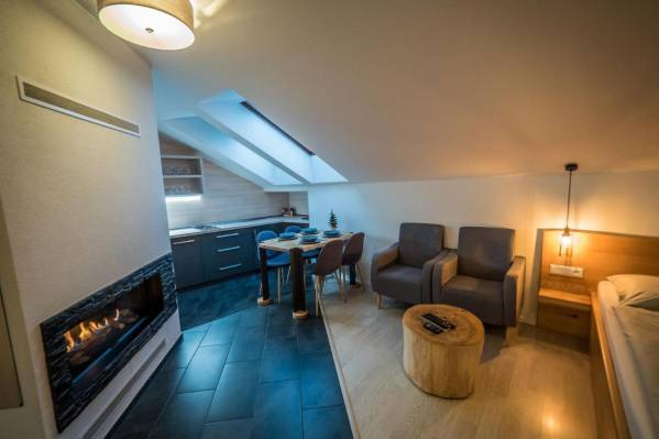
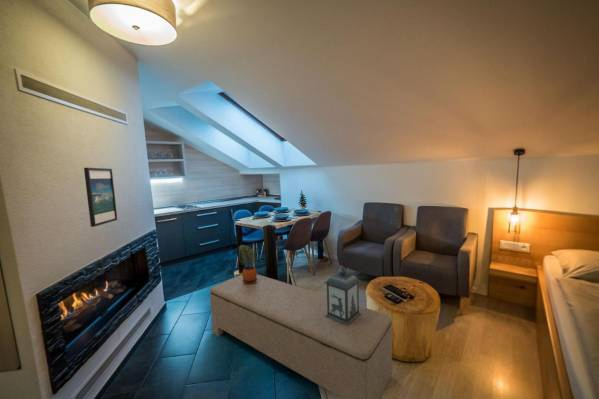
+ bench (289, 324)
+ potted plant (248, 263)
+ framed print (102, 196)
+ lantern (342, 290)
